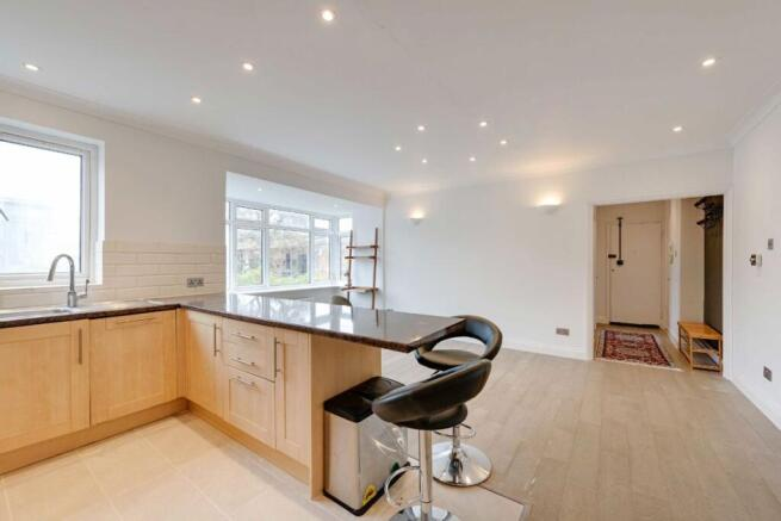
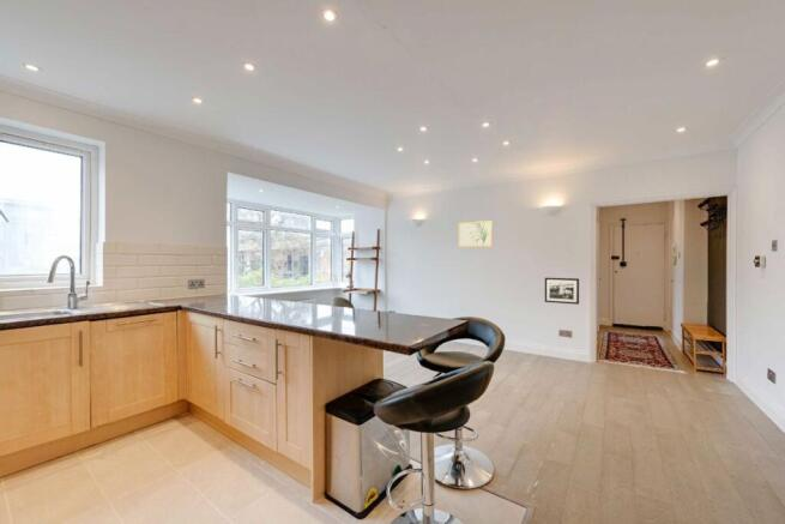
+ wall art (475, 234)
+ picture frame (561, 290)
